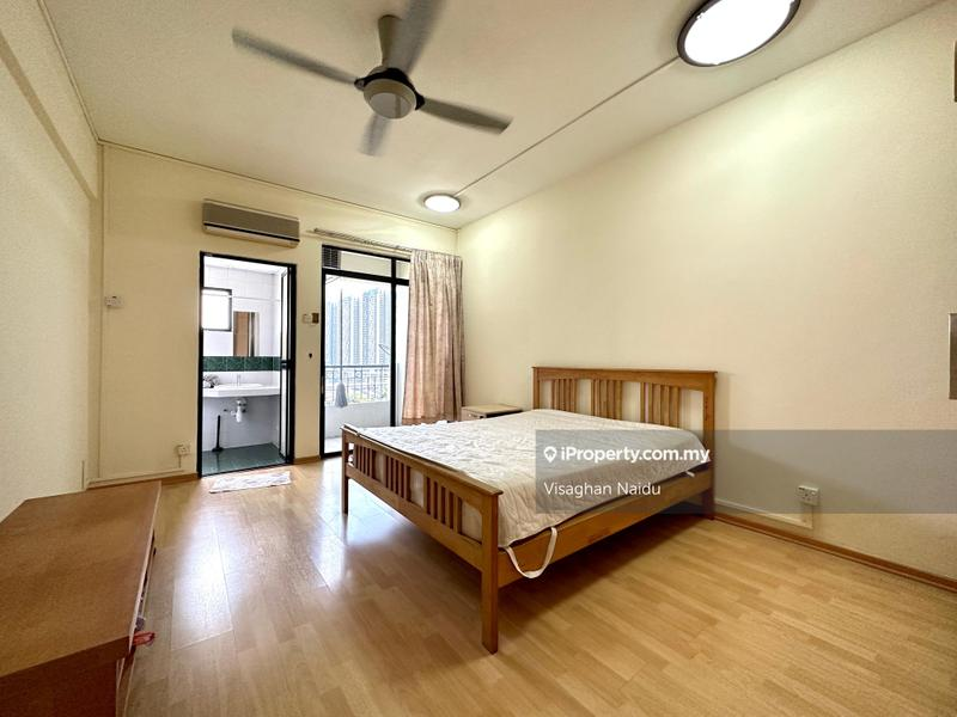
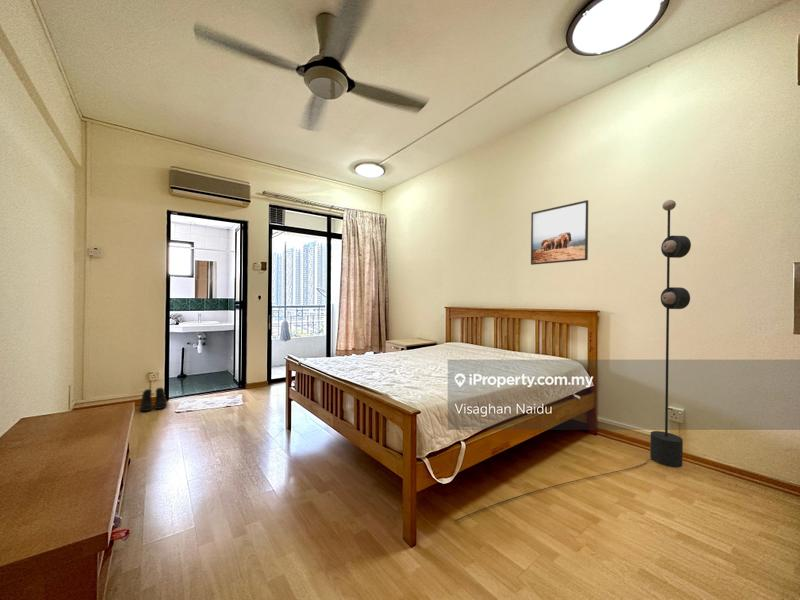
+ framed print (557, 234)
+ floor lamp (666, 335)
+ boots (151, 400)
